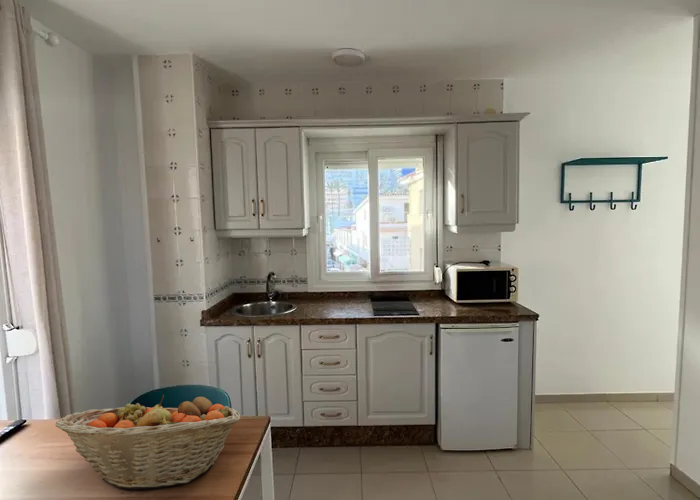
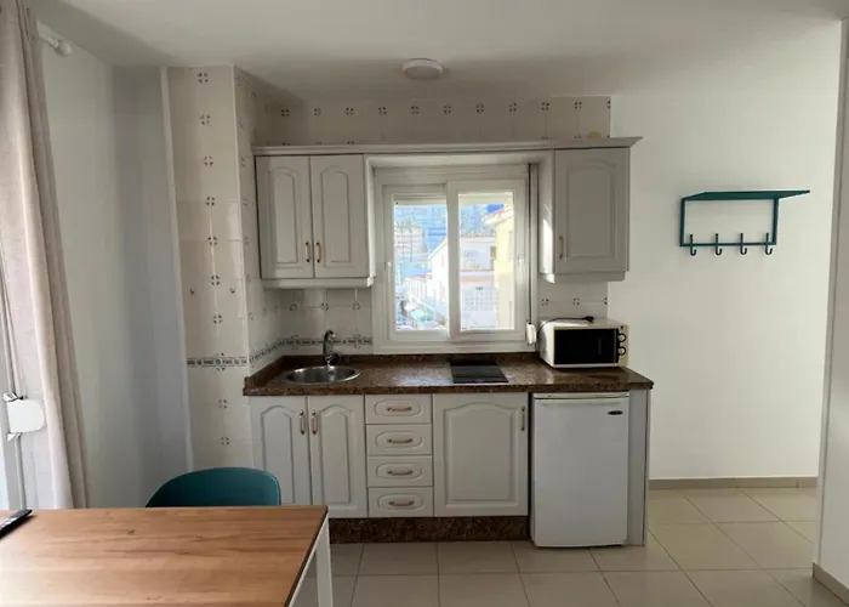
- fruit basket (154, 430)
